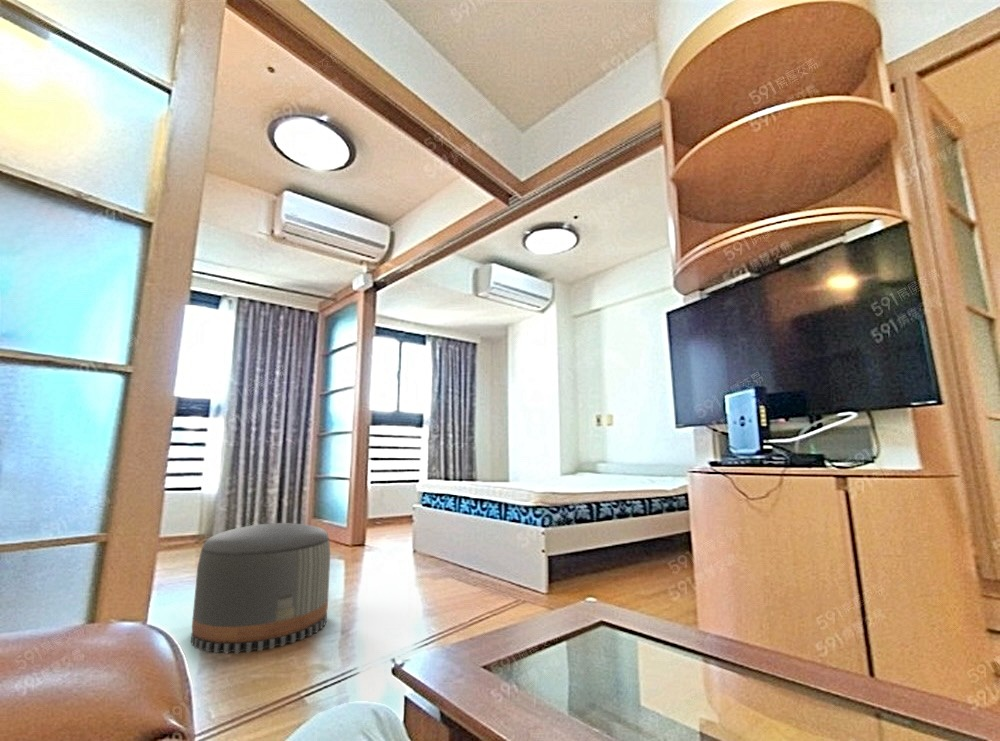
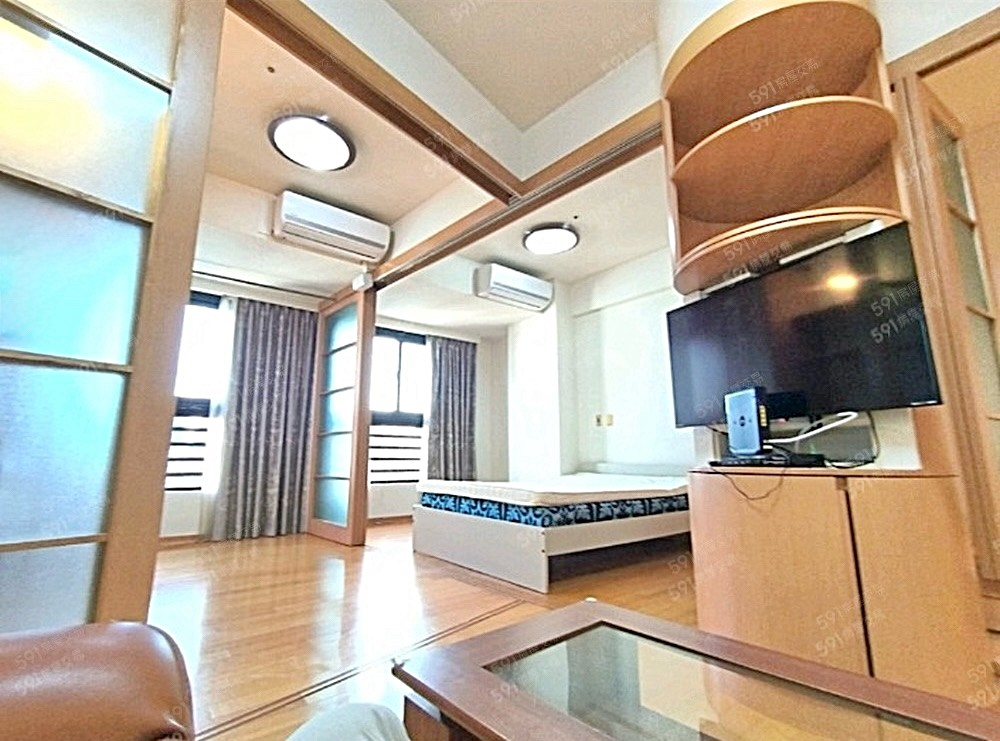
- pouf (266, 575)
